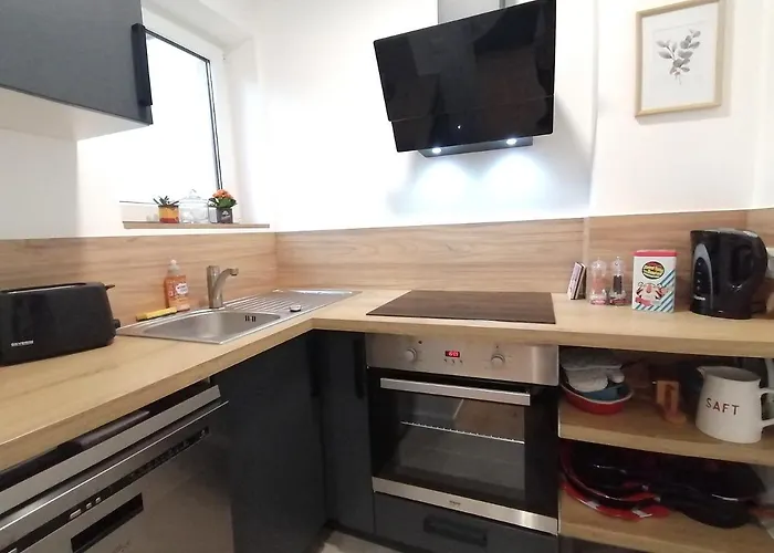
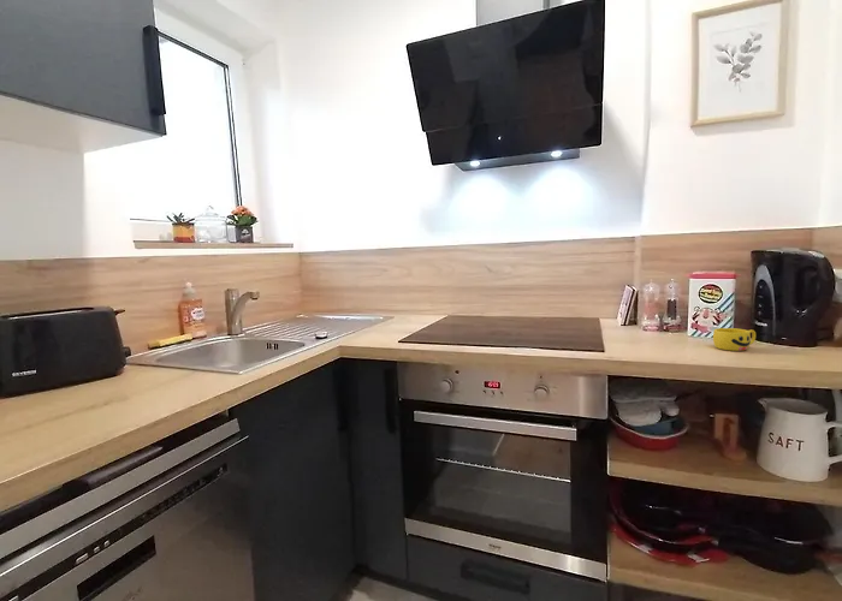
+ cup (735, 339)
